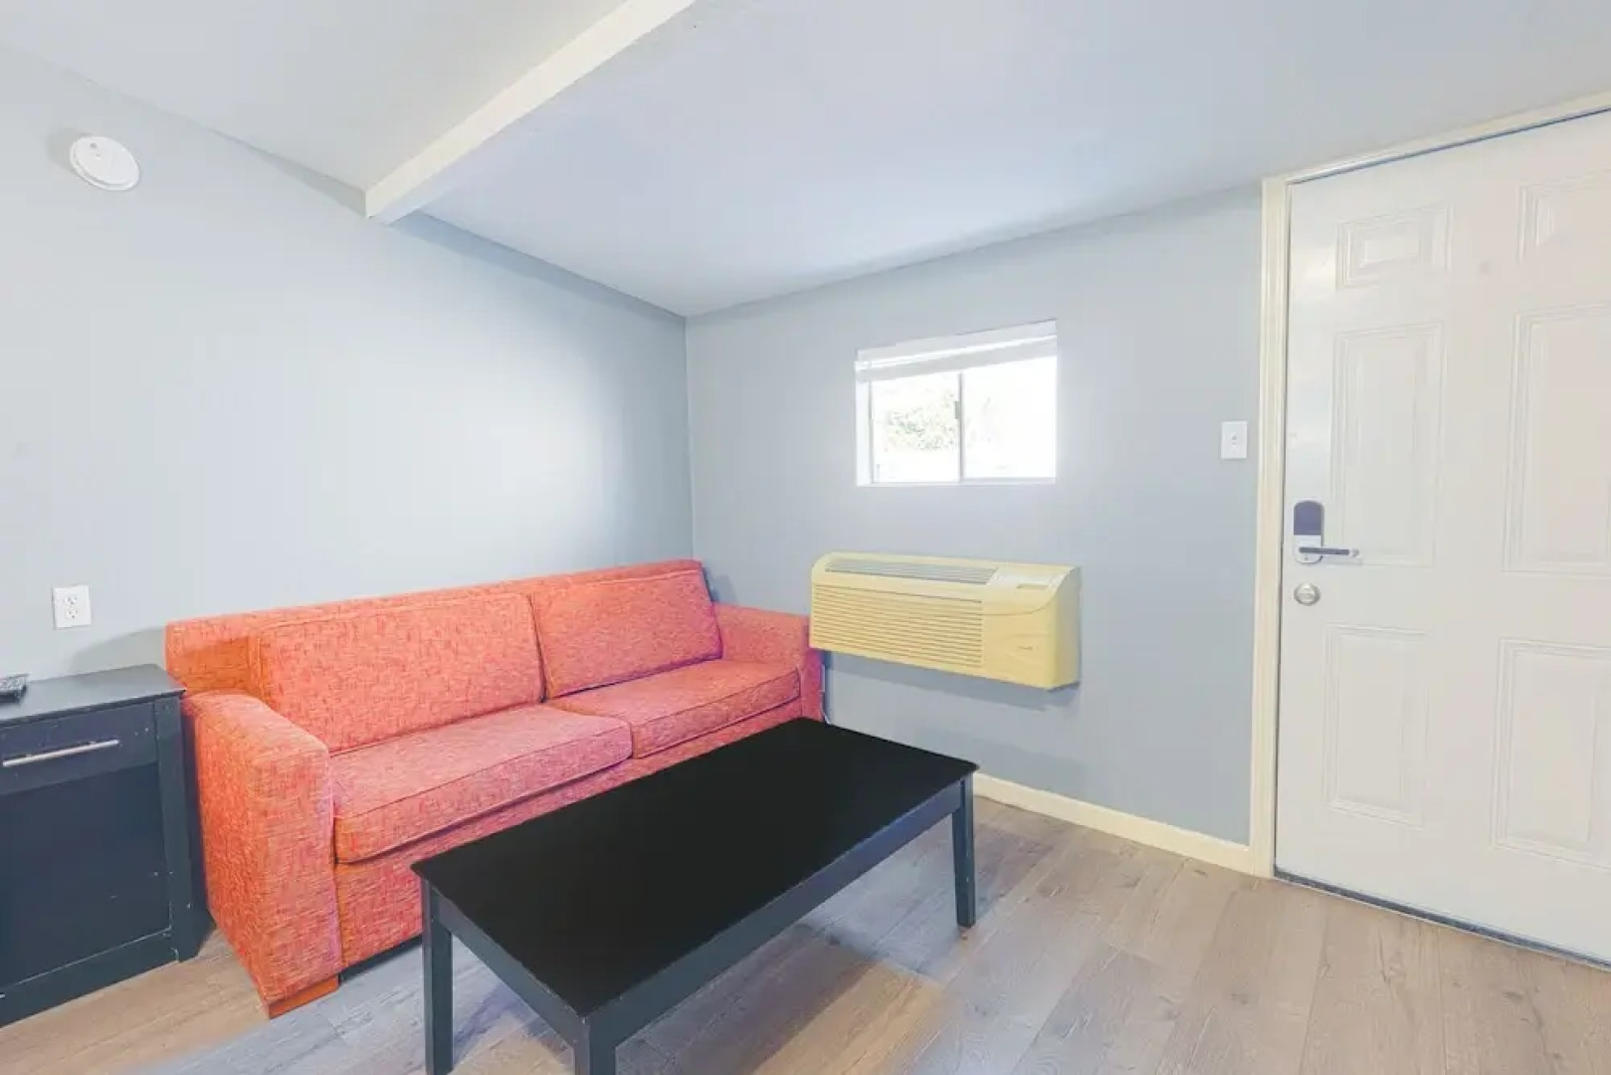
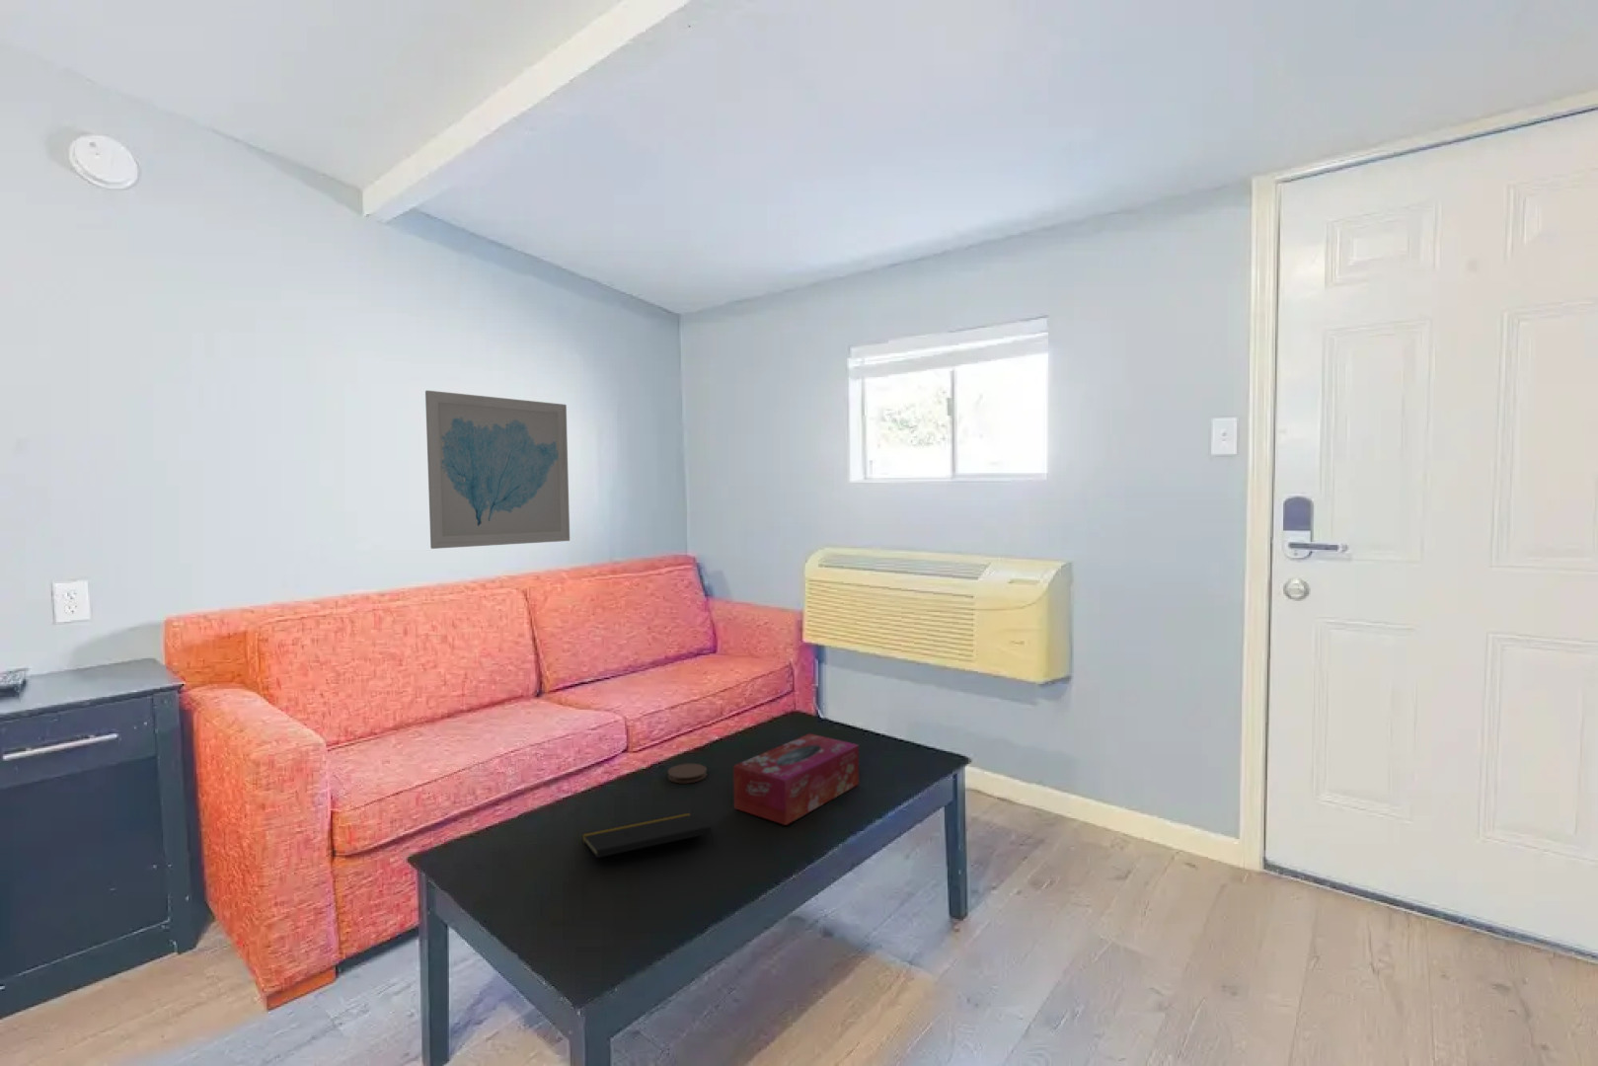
+ coaster (687, 773)
+ tissue box (798, 775)
+ notepad (646, 833)
+ wall art (502, 471)
